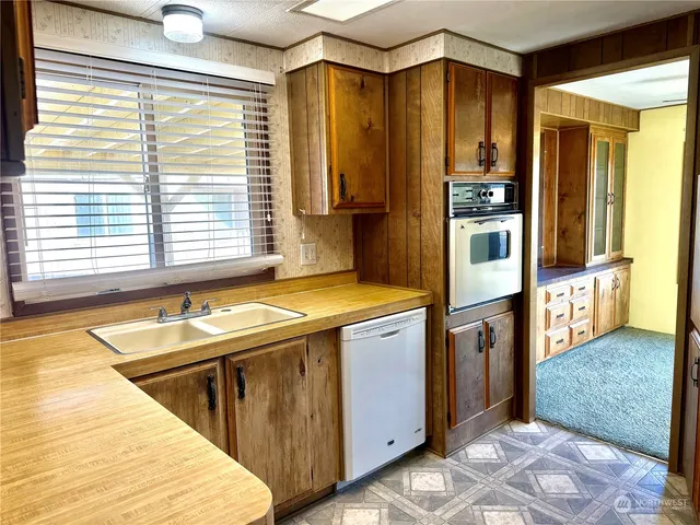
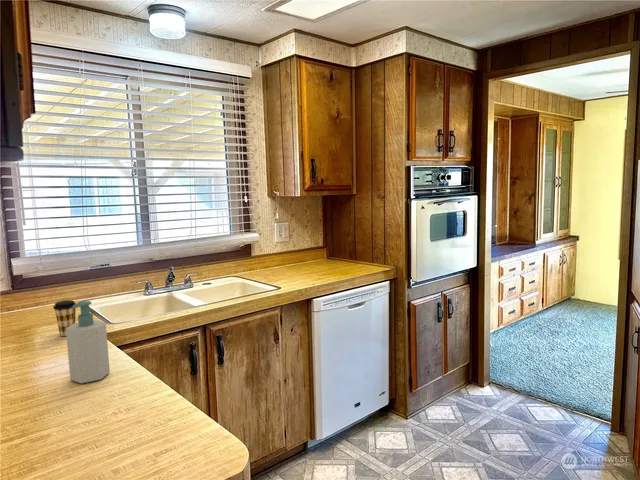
+ coffee cup (66, 318)
+ soap bottle (87, 339)
